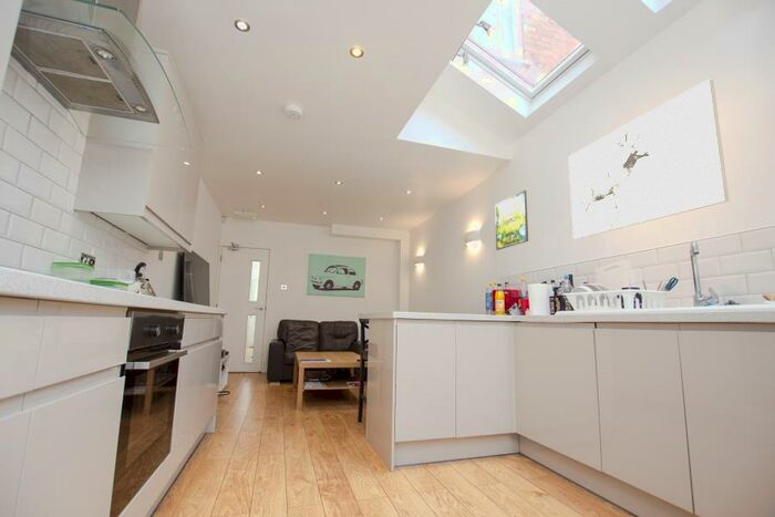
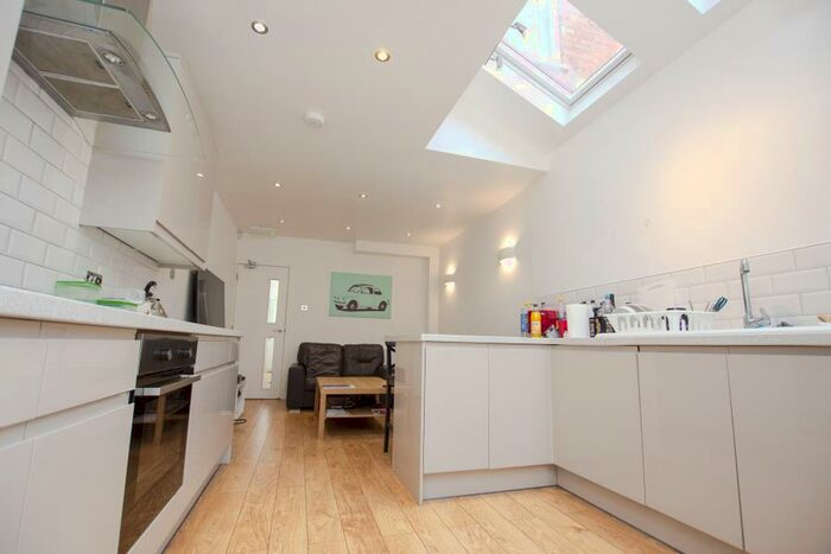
- wall art (630, 173)
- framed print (510, 221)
